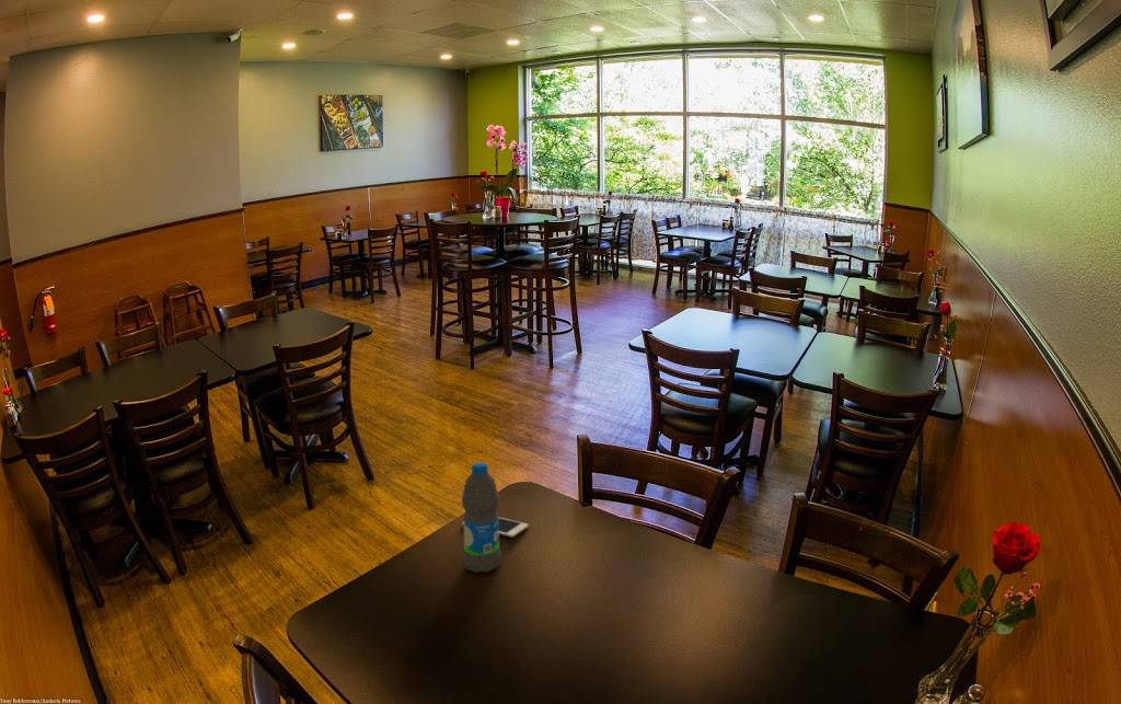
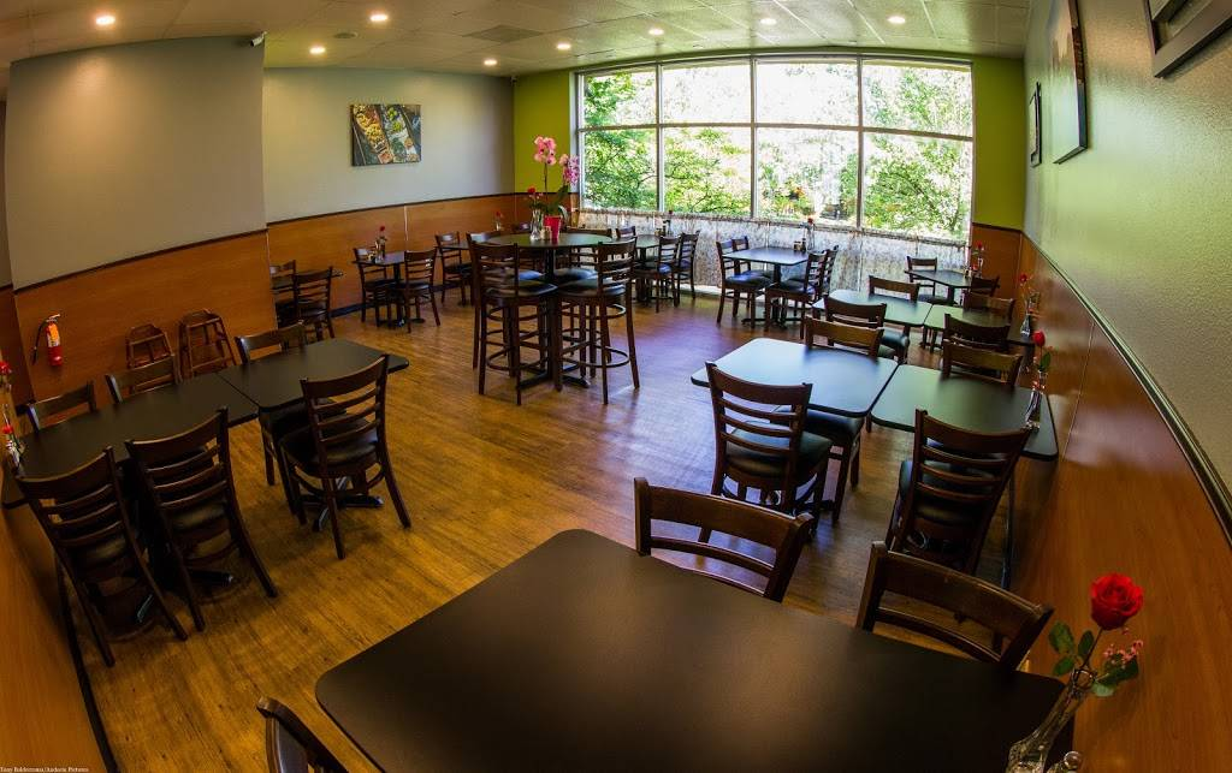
- water bottle (481, 516)
- cell phone (498, 524)
